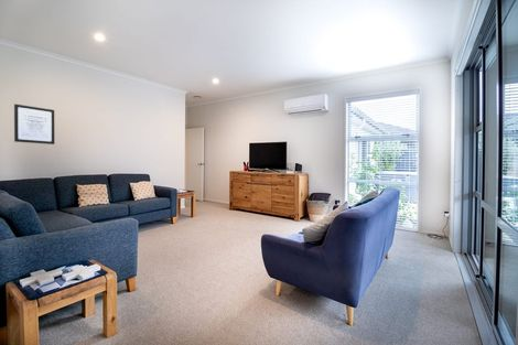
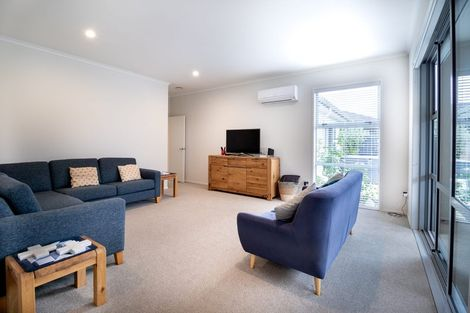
- wall art (35, 125)
